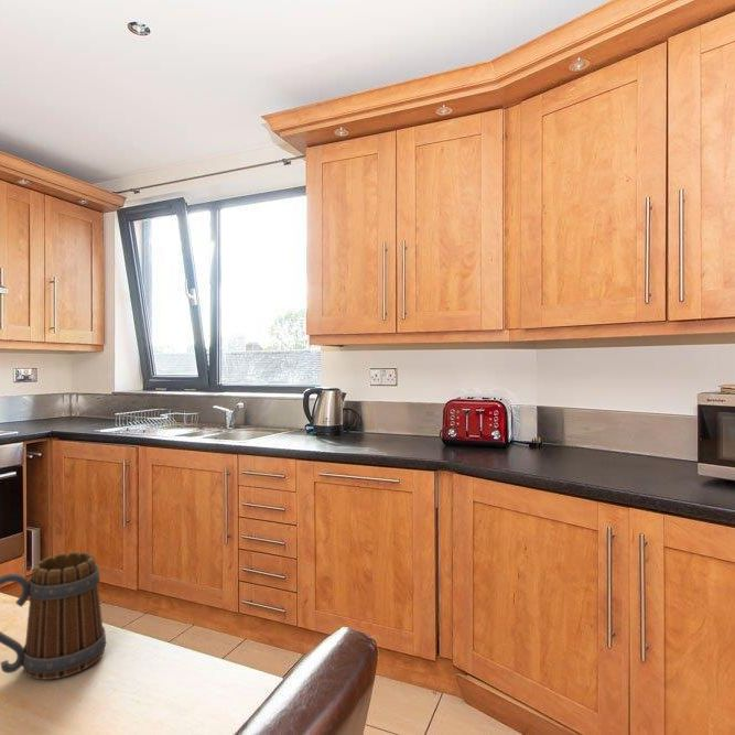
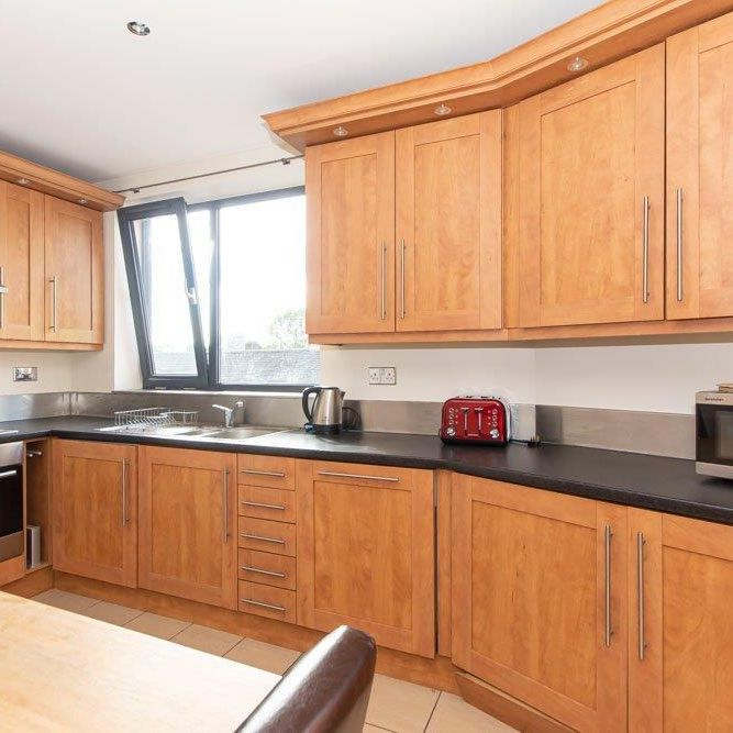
- mug (47, 615)
